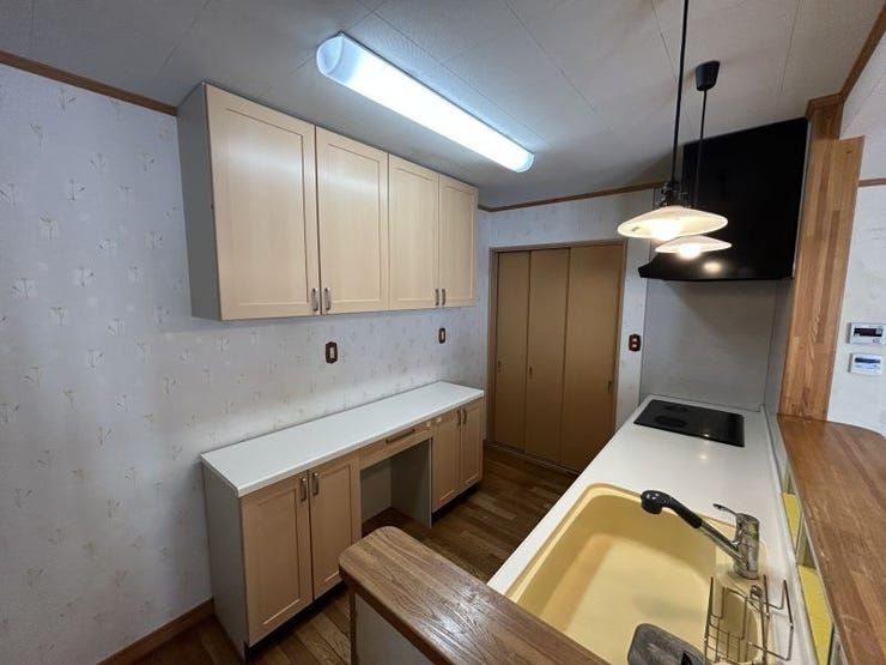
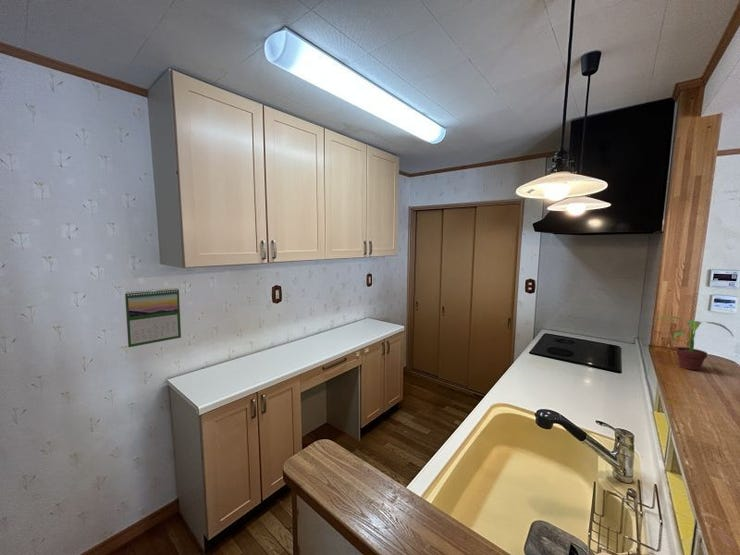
+ calendar (154, 315)
+ potted plant (690, 342)
